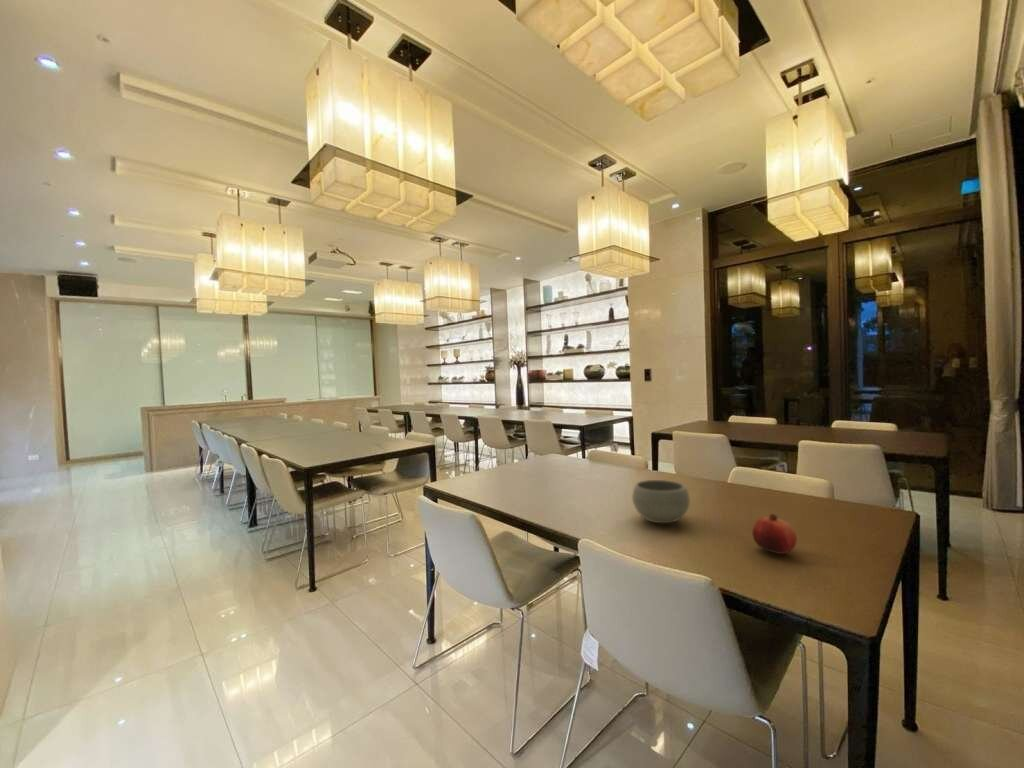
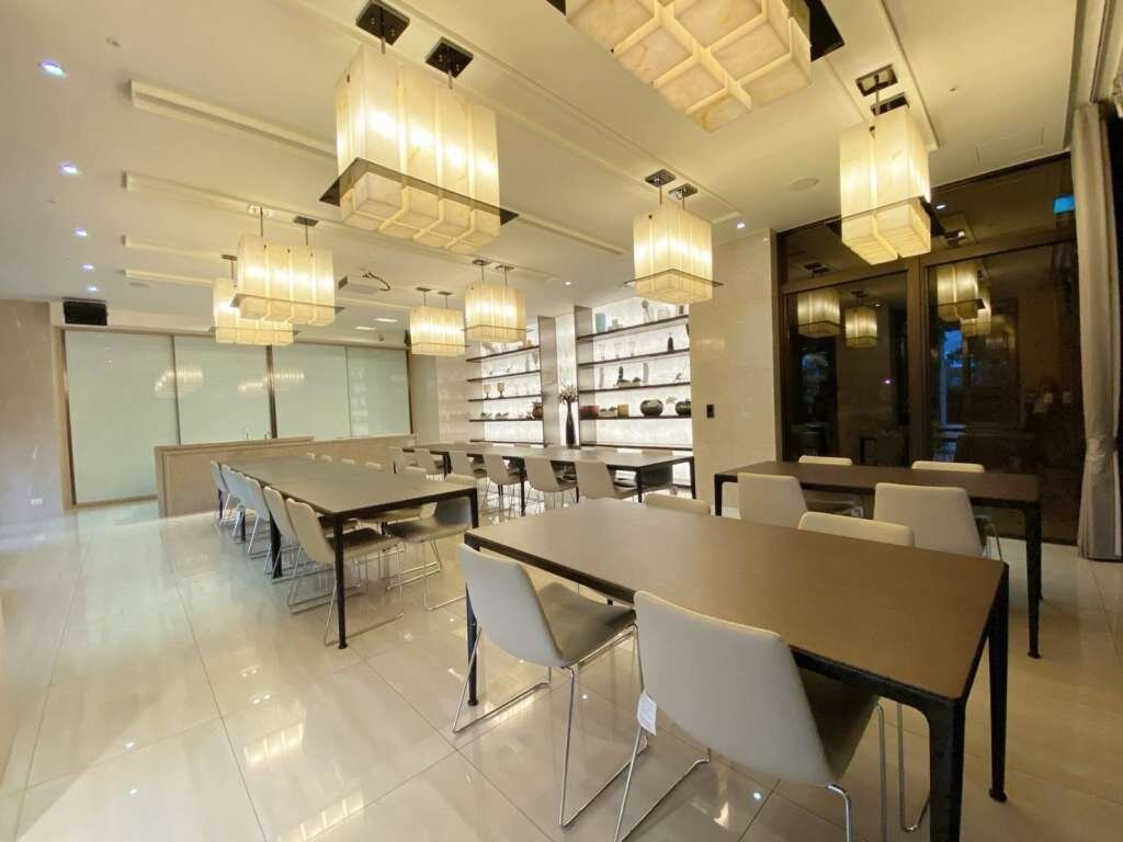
- bowl (660, 503)
- fruit (773, 533)
